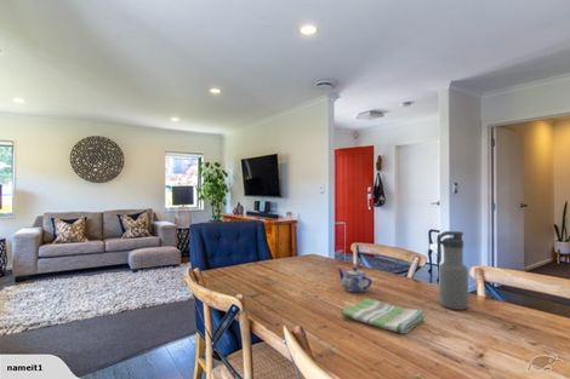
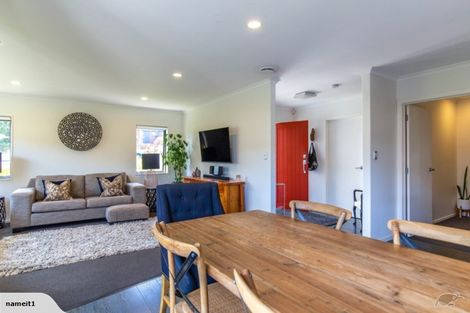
- dish towel (382, 312)
- teapot (353, 277)
- water bottle (452, 268)
